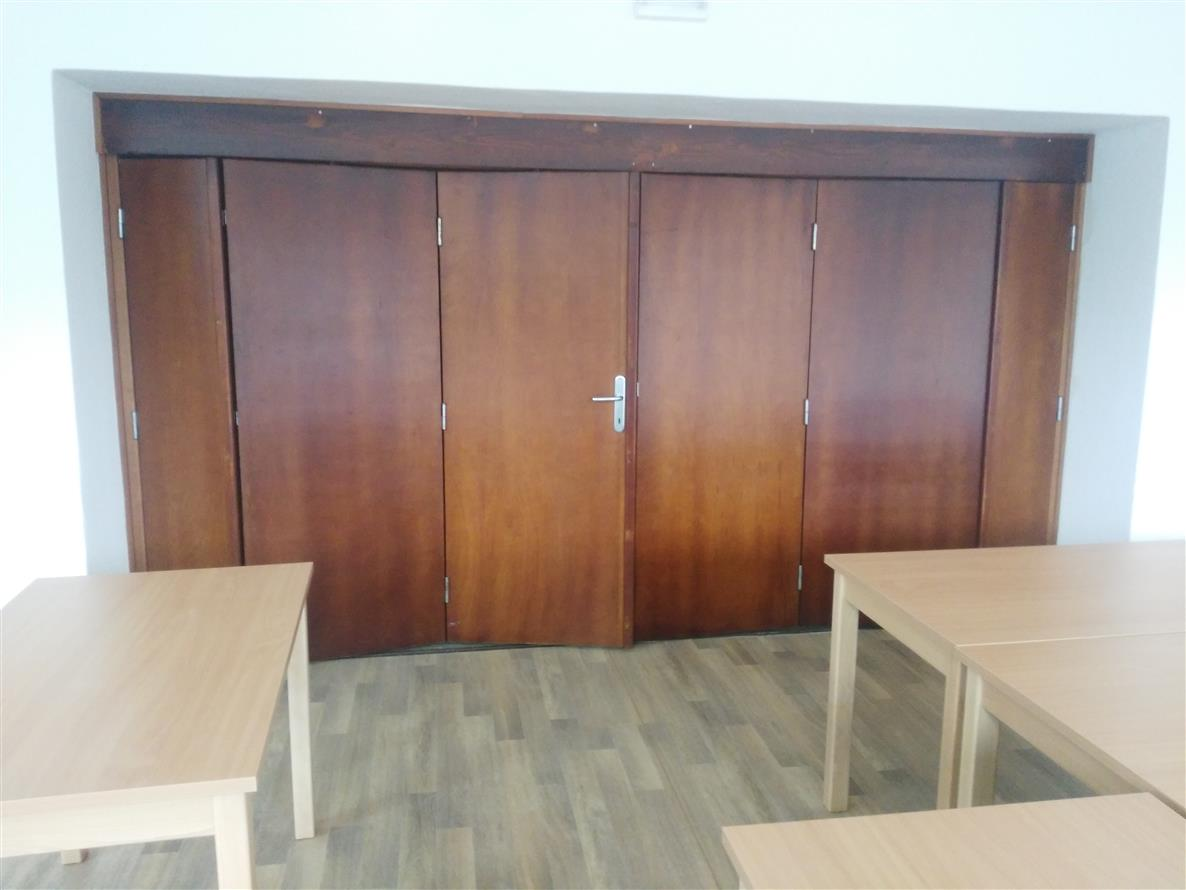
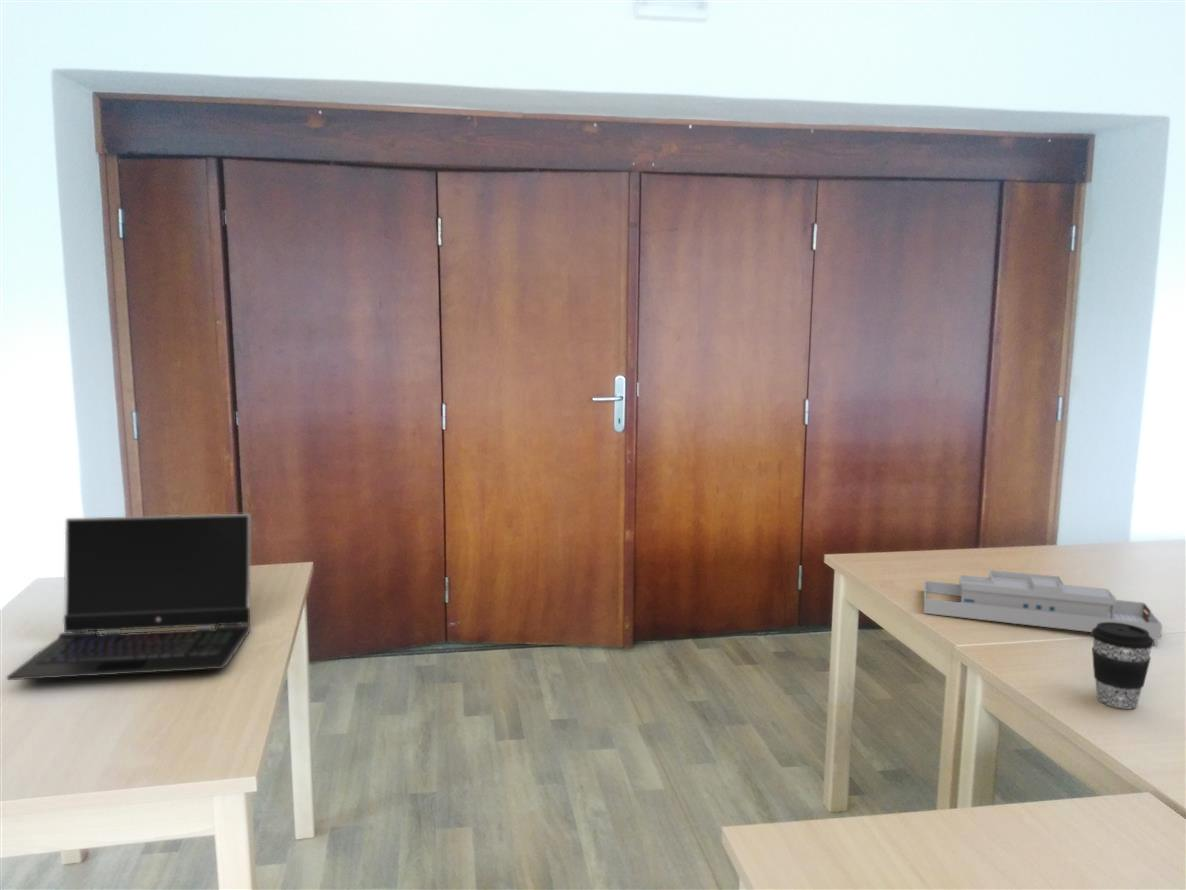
+ coffee cup (1119, 665)
+ laptop computer (139, 592)
+ desk organizer (1033, 596)
